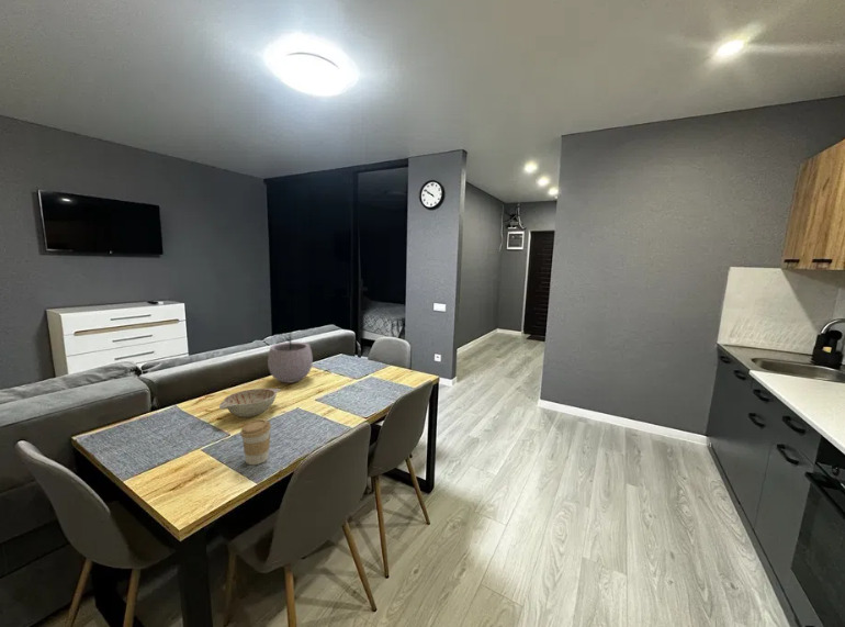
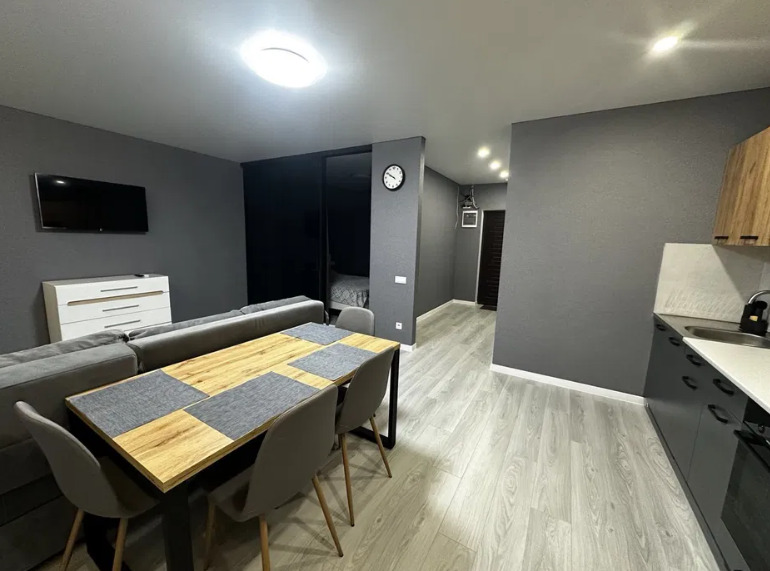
- coffee cup (256, 440)
- decorative bowl (251, 403)
- plant pot (290, 356)
